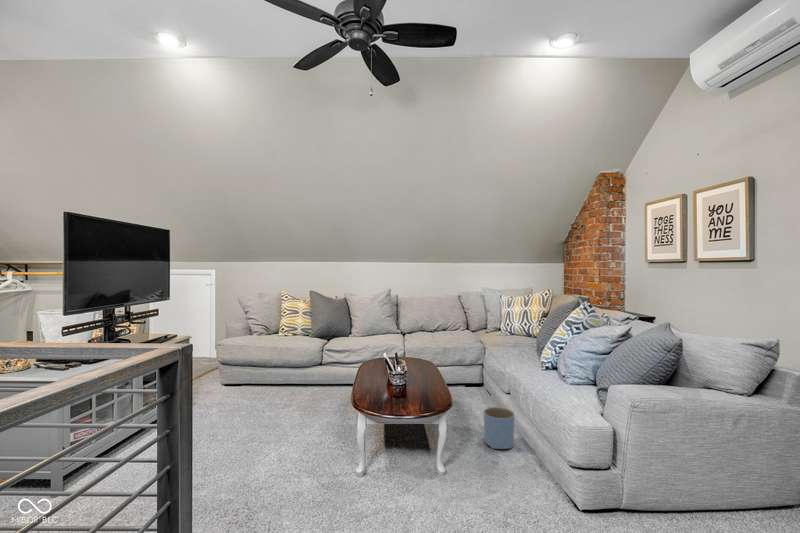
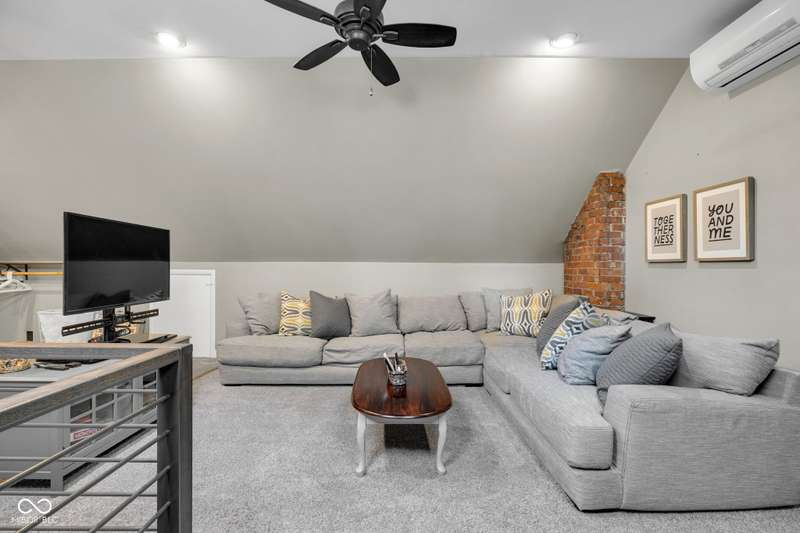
- planter (498, 428)
